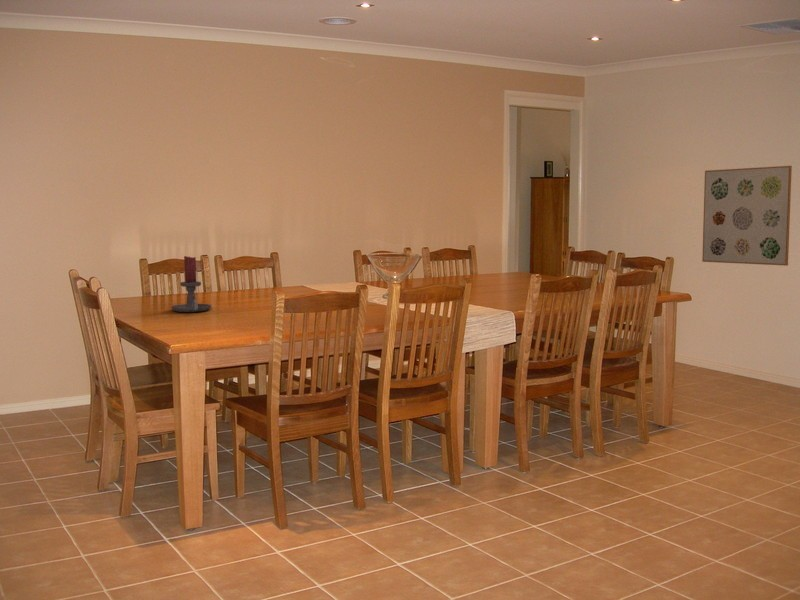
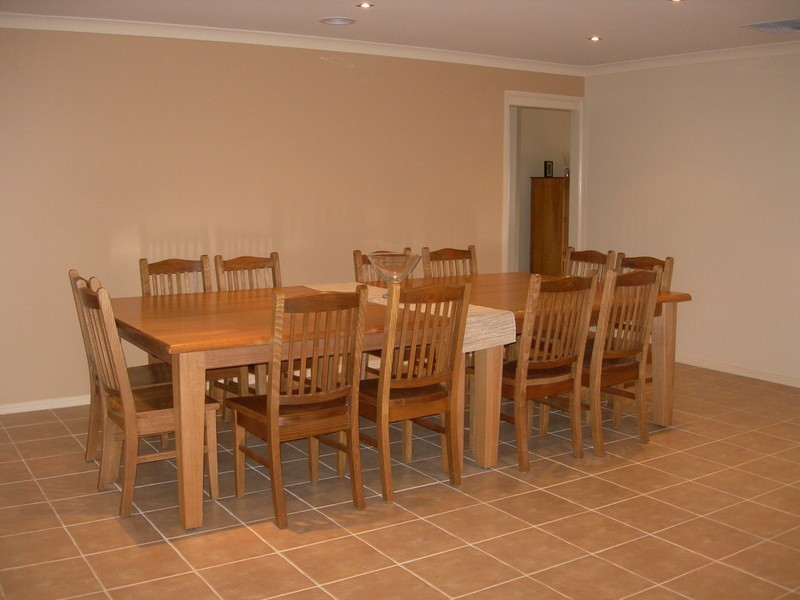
- wall art (744, 216)
- candle holder (191, 283)
